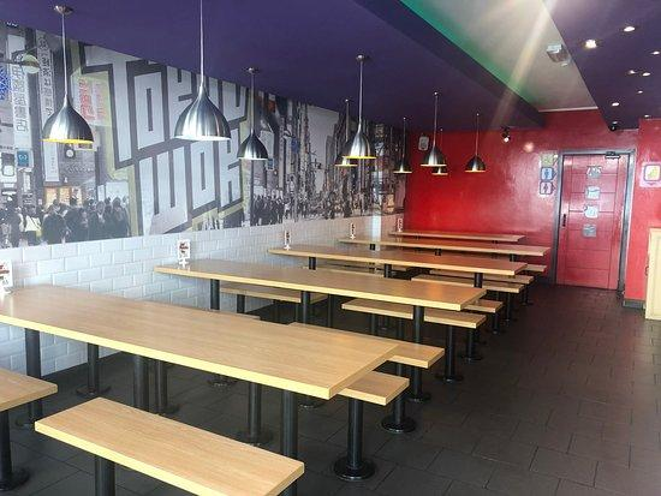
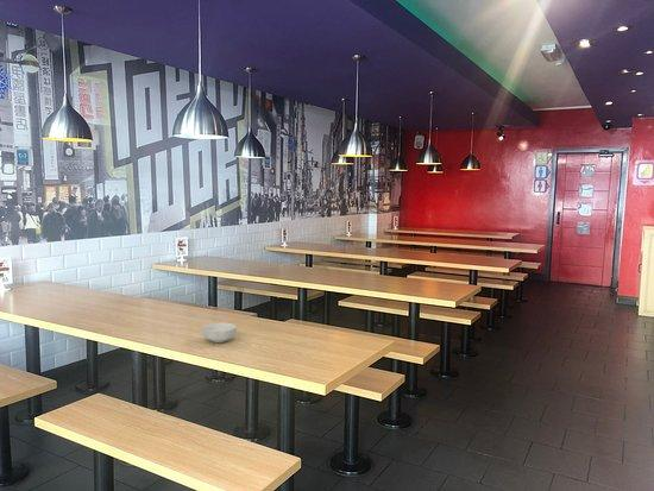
+ cereal bowl (219, 333)
